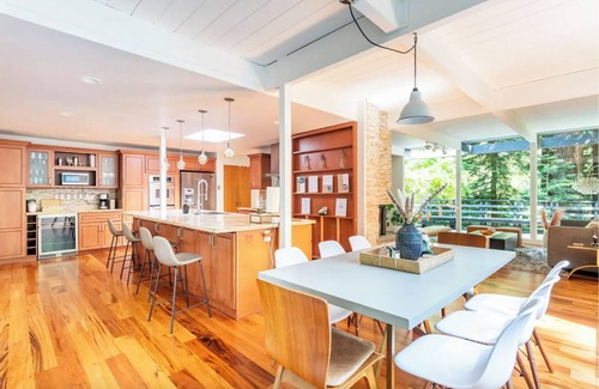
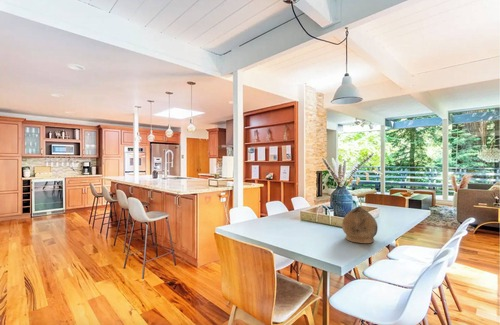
+ bowl (359, 222)
